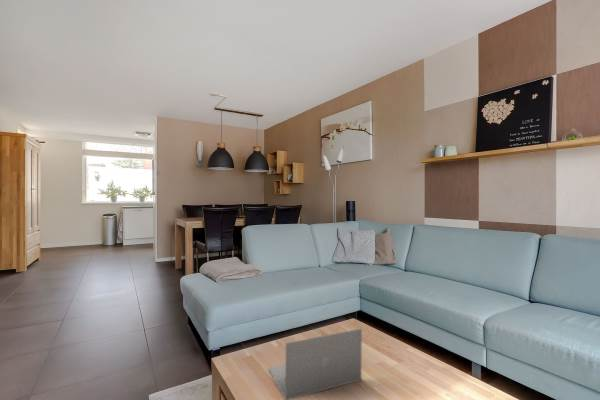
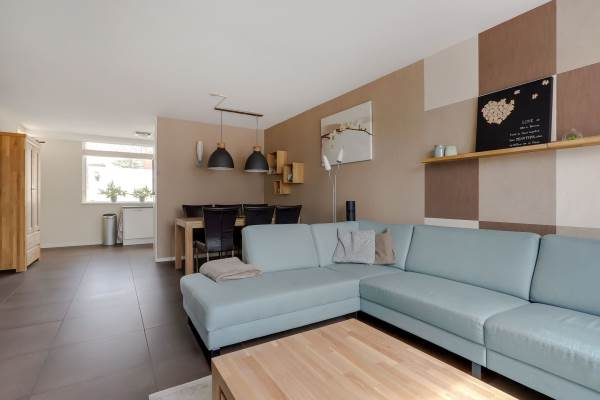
- laptop (313, 349)
